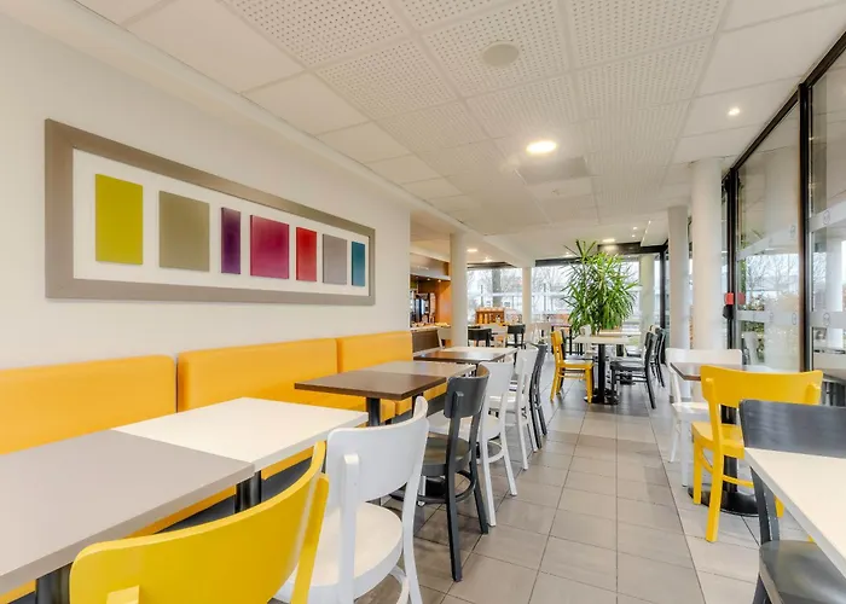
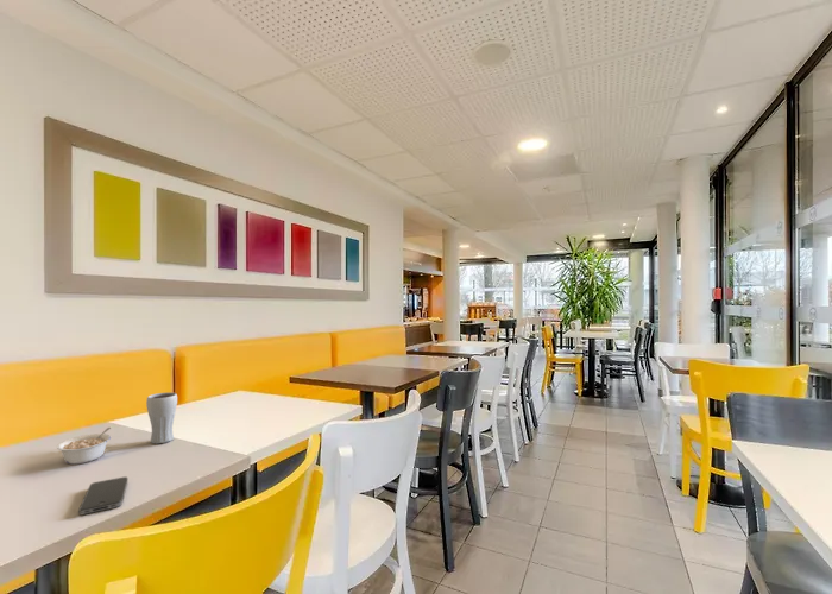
+ drinking glass (162, 417)
+ smartphone (105, 494)
+ legume (84, 447)
